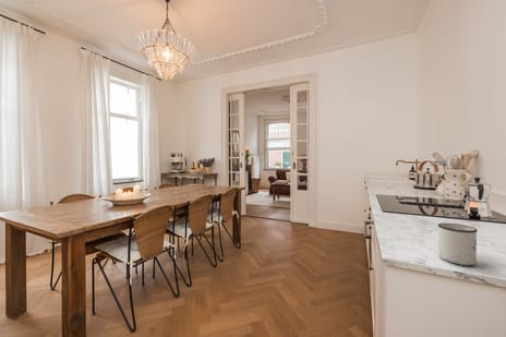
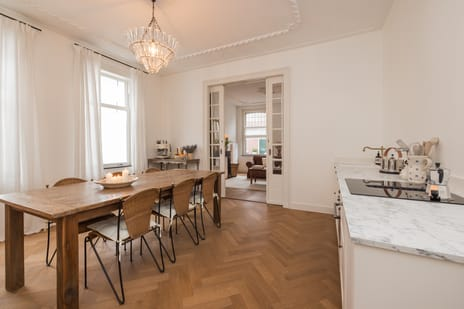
- mug (458, 242)
